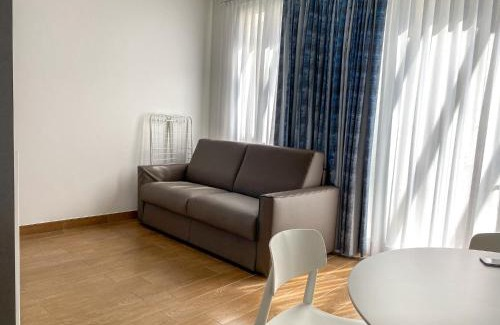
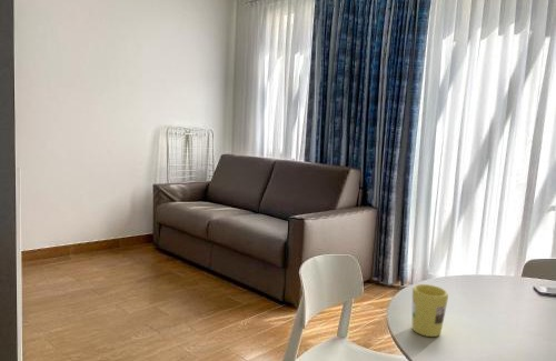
+ mug (430, 308)
